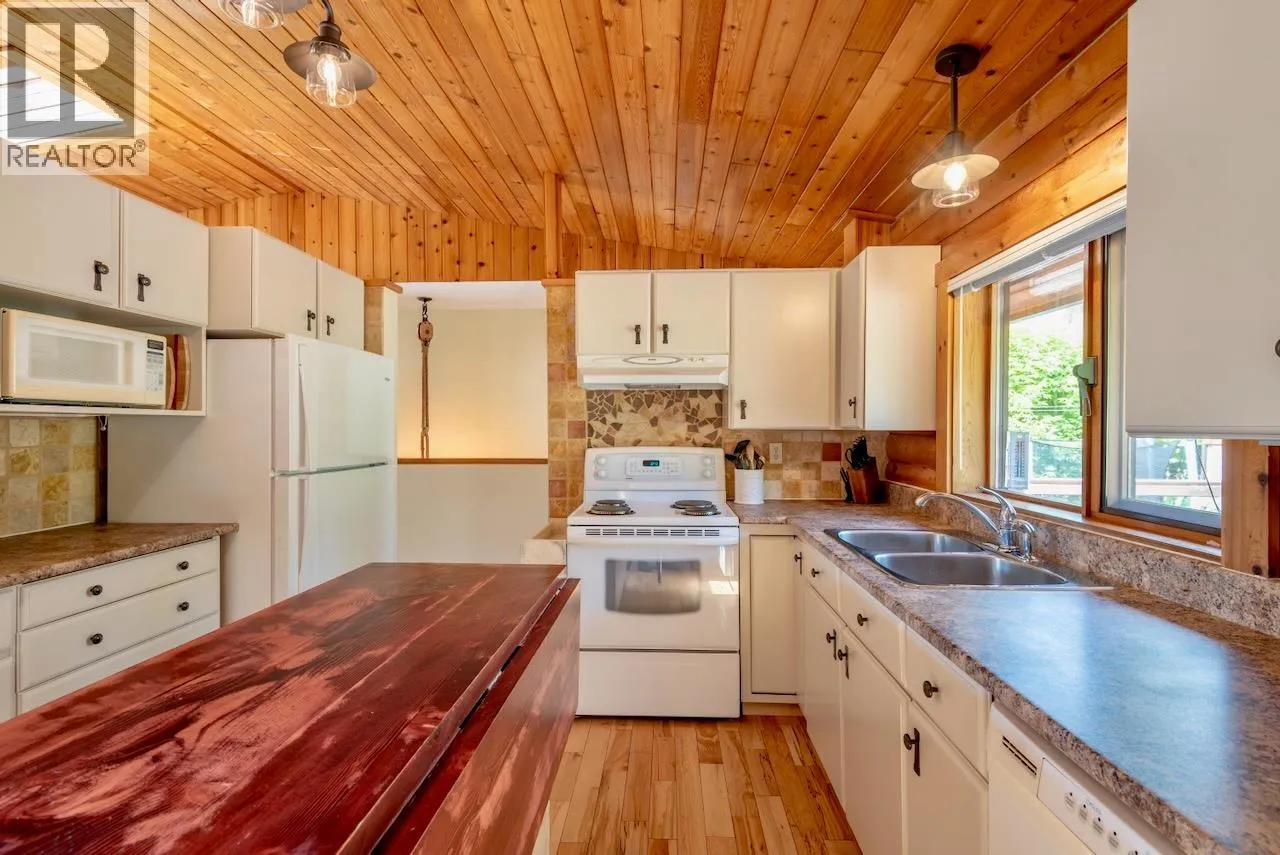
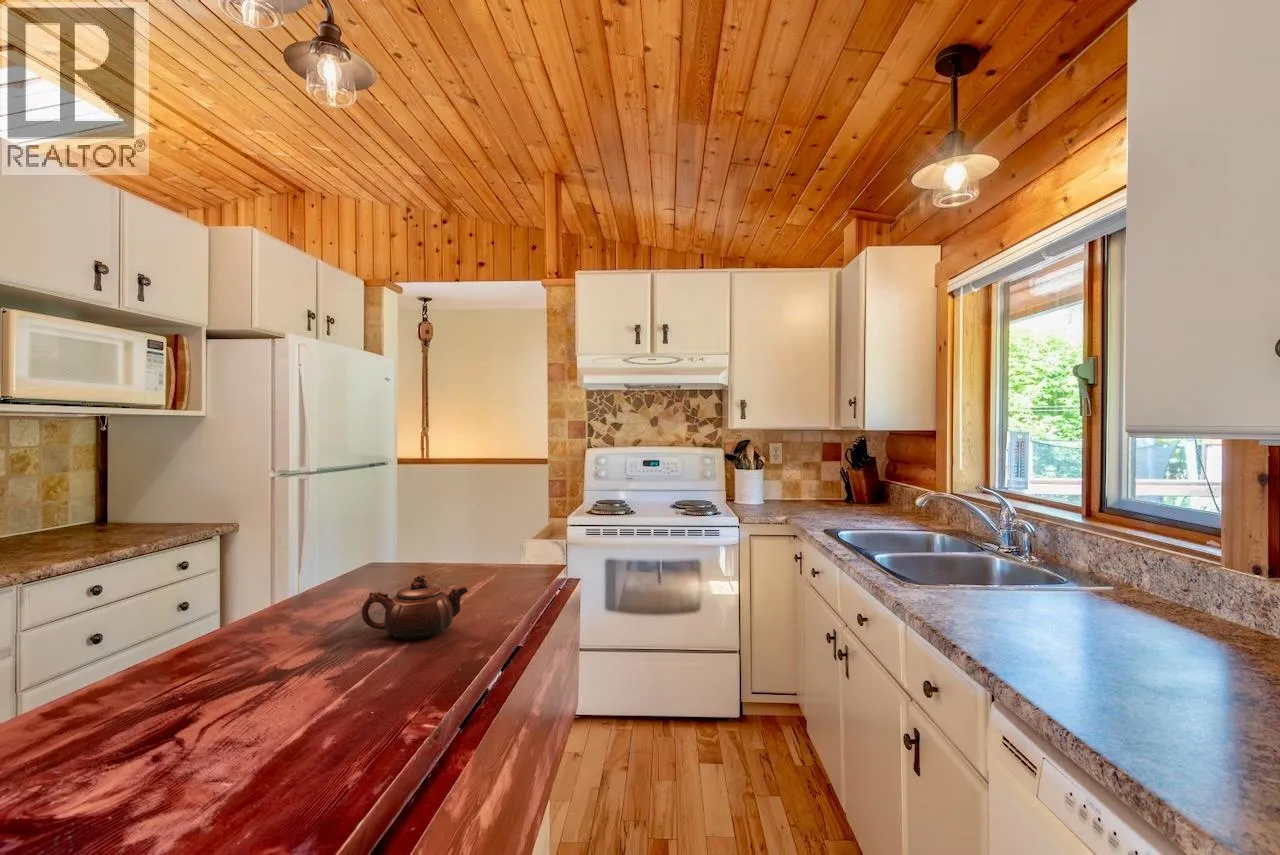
+ teapot (416, 603)
